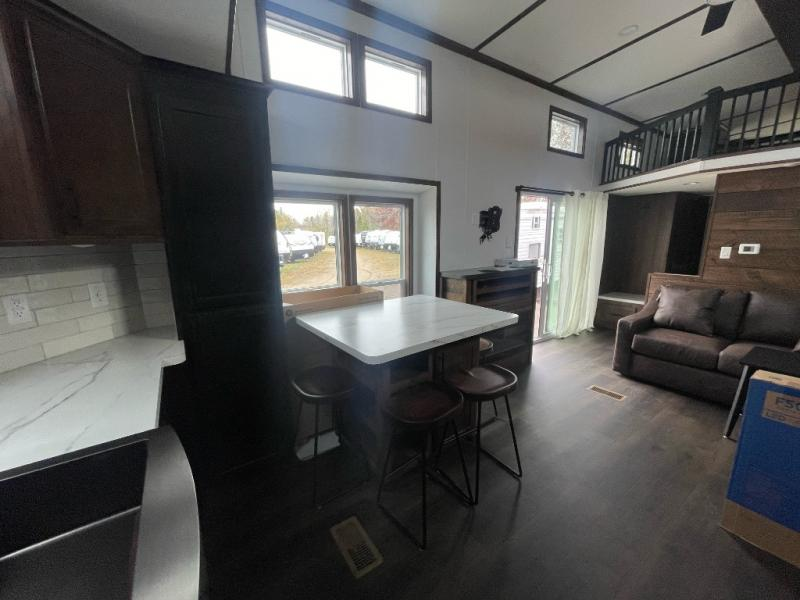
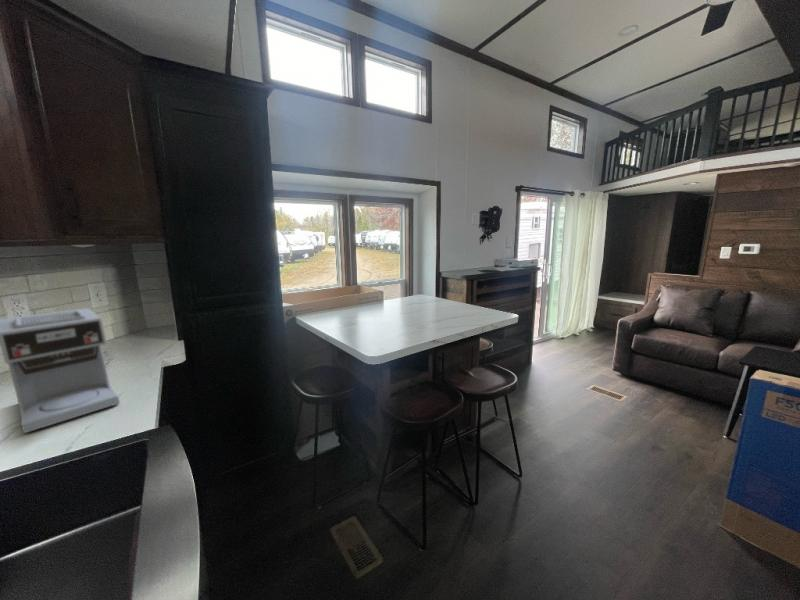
+ coffee maker (60, 361)
